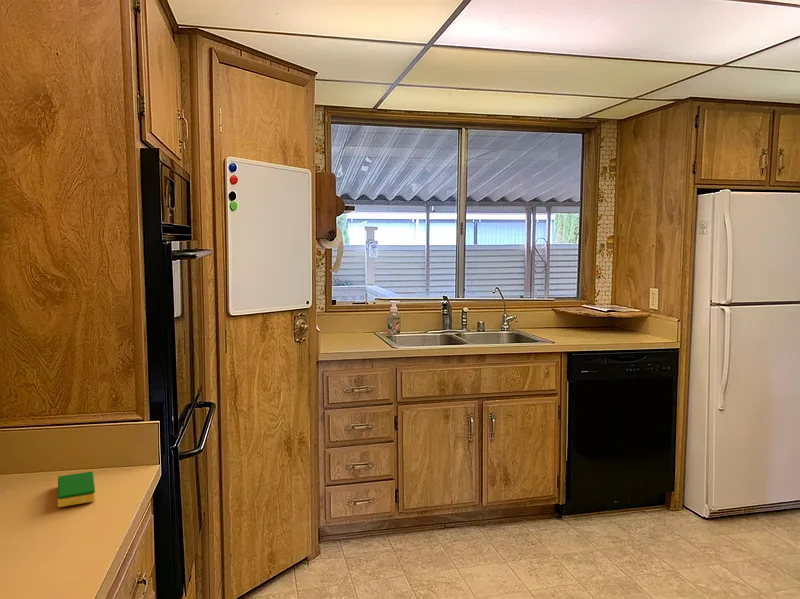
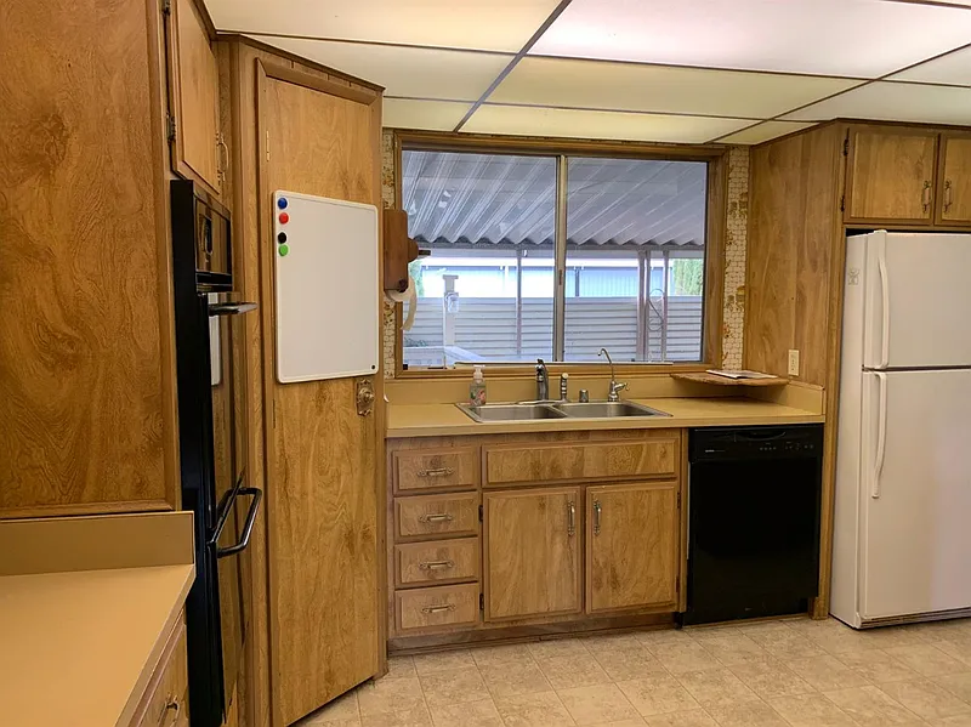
- dish sponge (76, 488)
